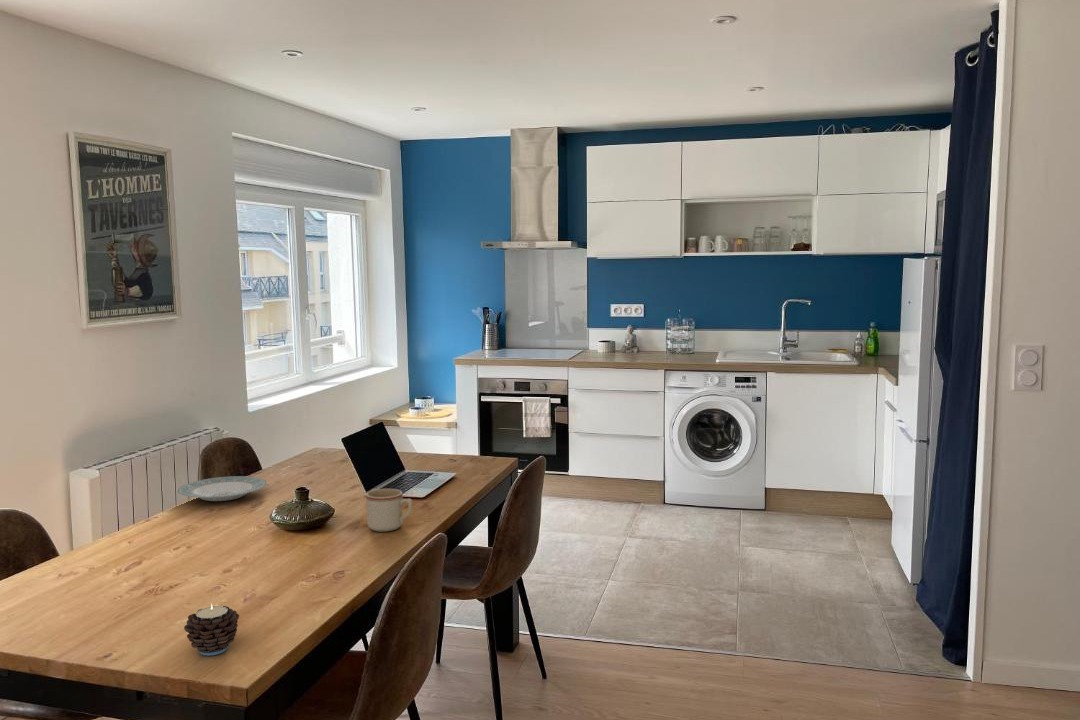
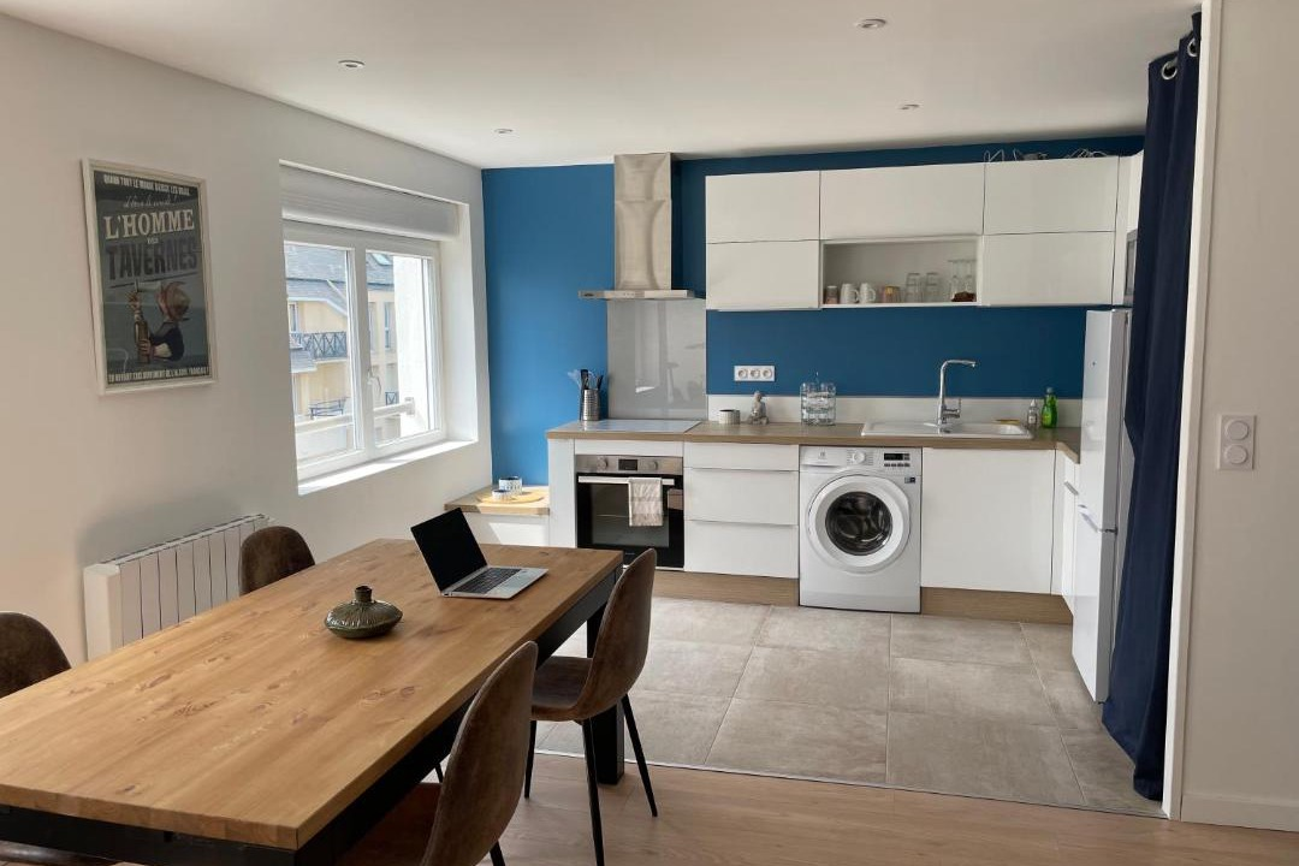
- mug (390, 510)
- plate (223, 491)
- candle (212, 626)
